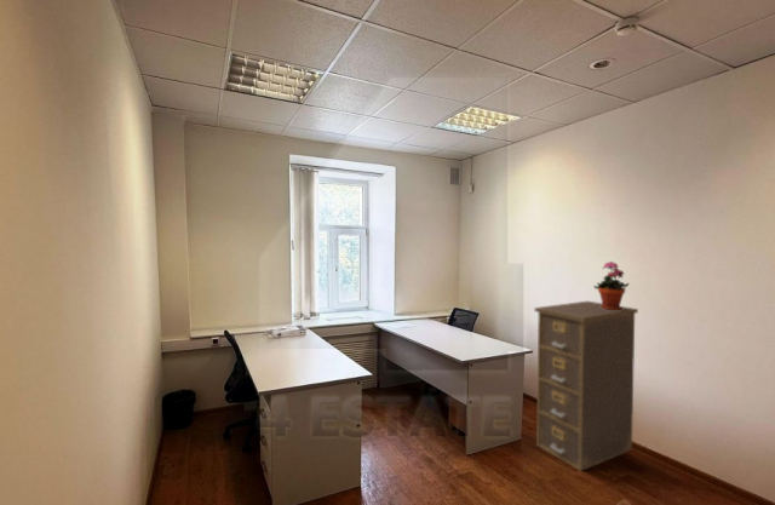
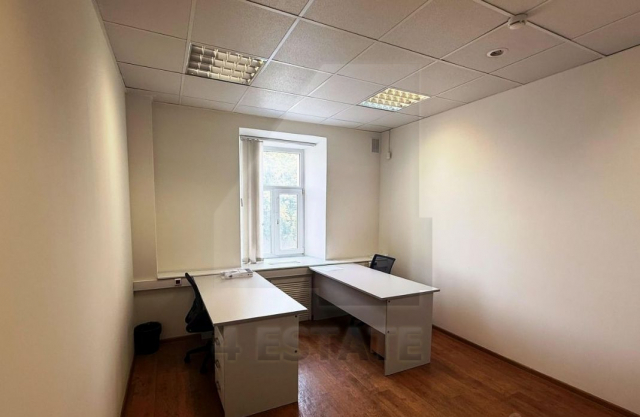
- potted plant (612, 285)
- filing cabinet (584, 378)
